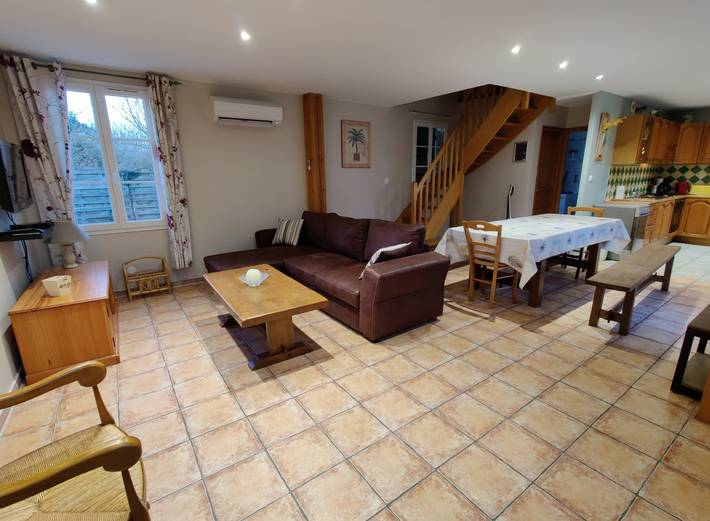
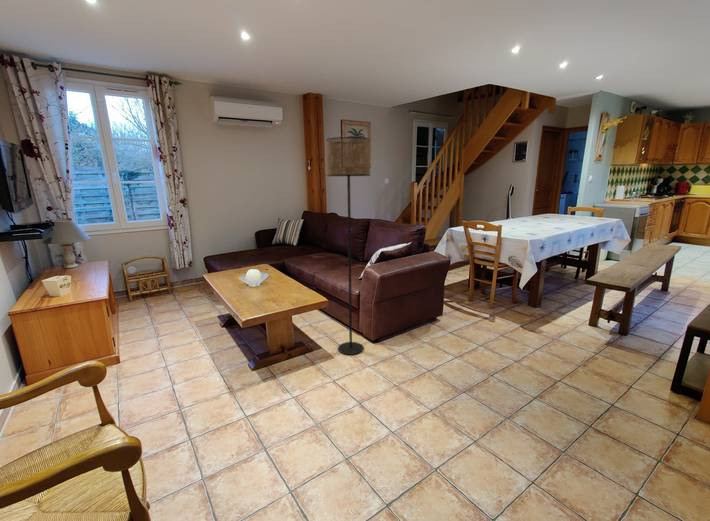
+ floor lamp (349, 251)
